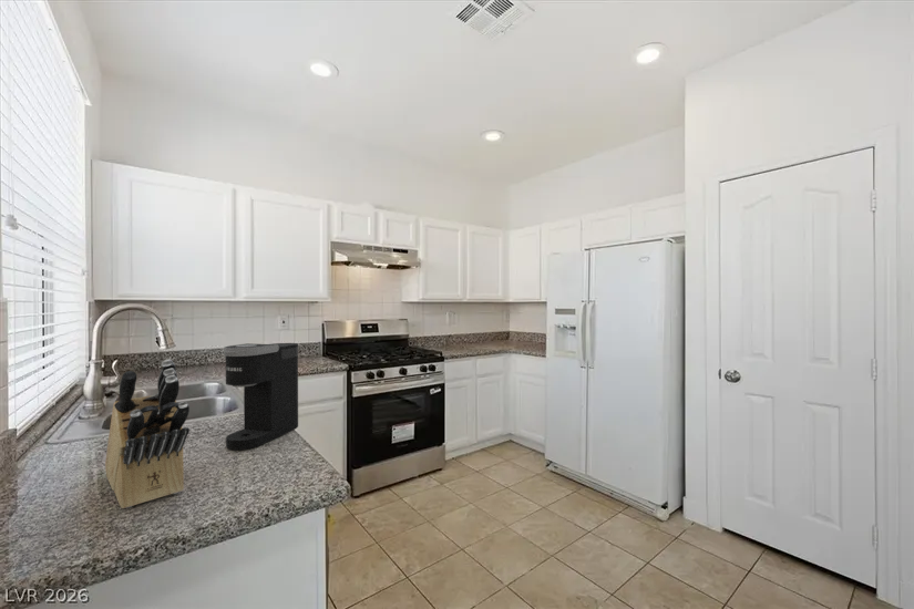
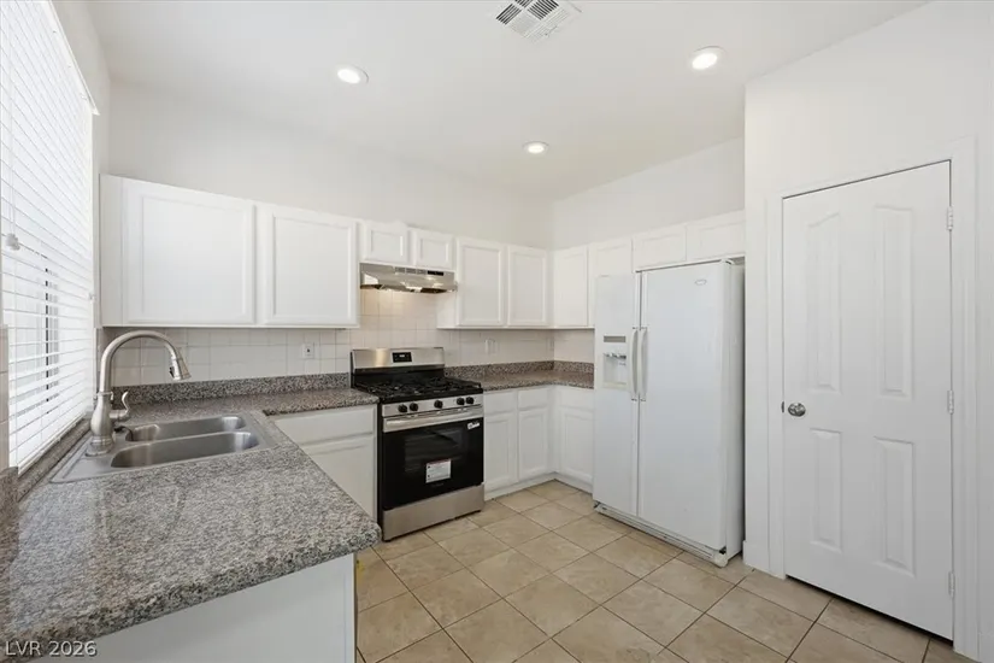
- knife block (145, 423)
- coffee maker (264, 390)
